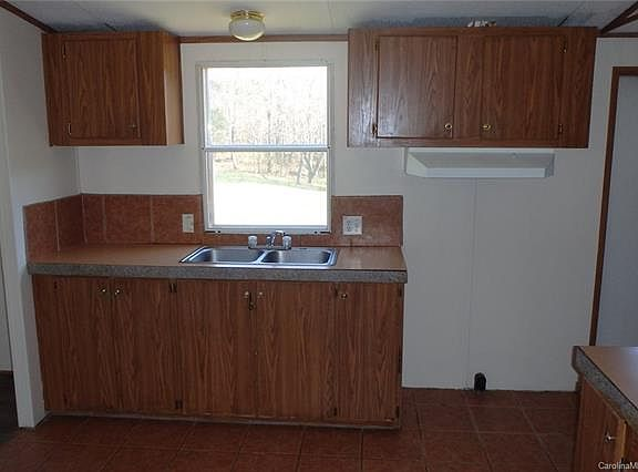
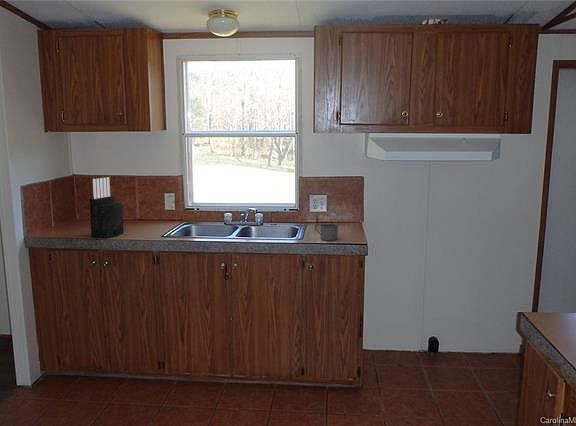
+ knife block (108, 207)
+ mug (327, 231)
